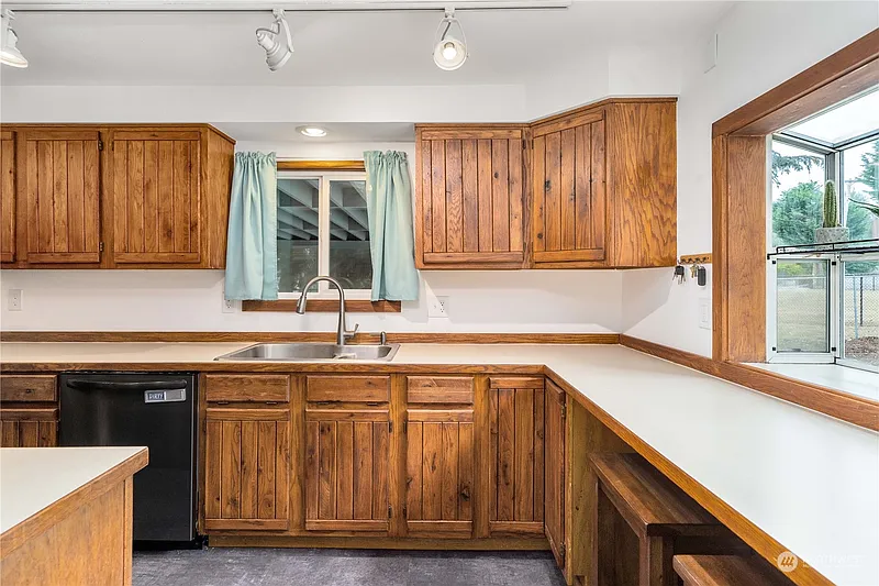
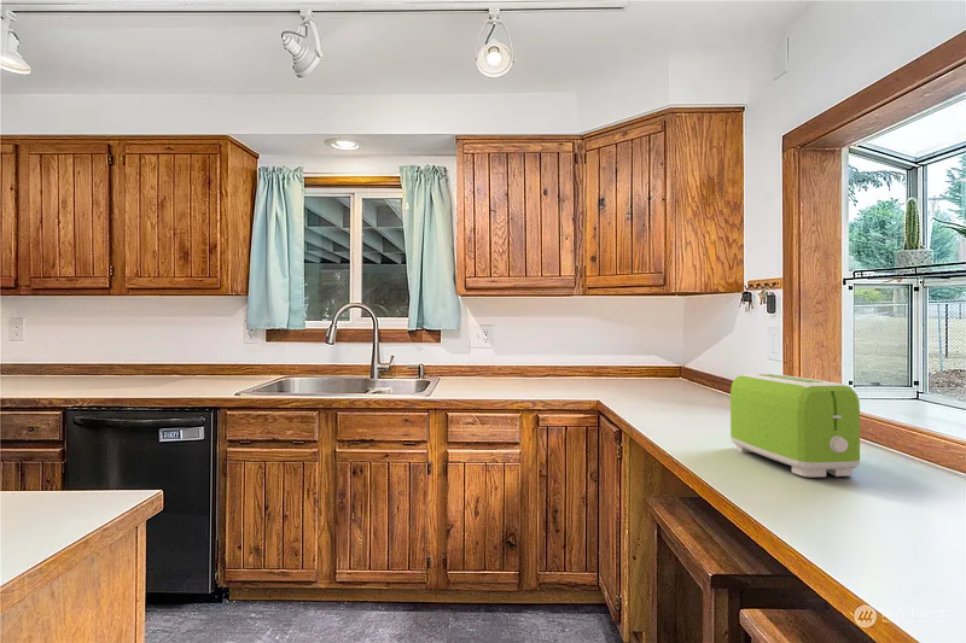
+ toaster (788, 419)
